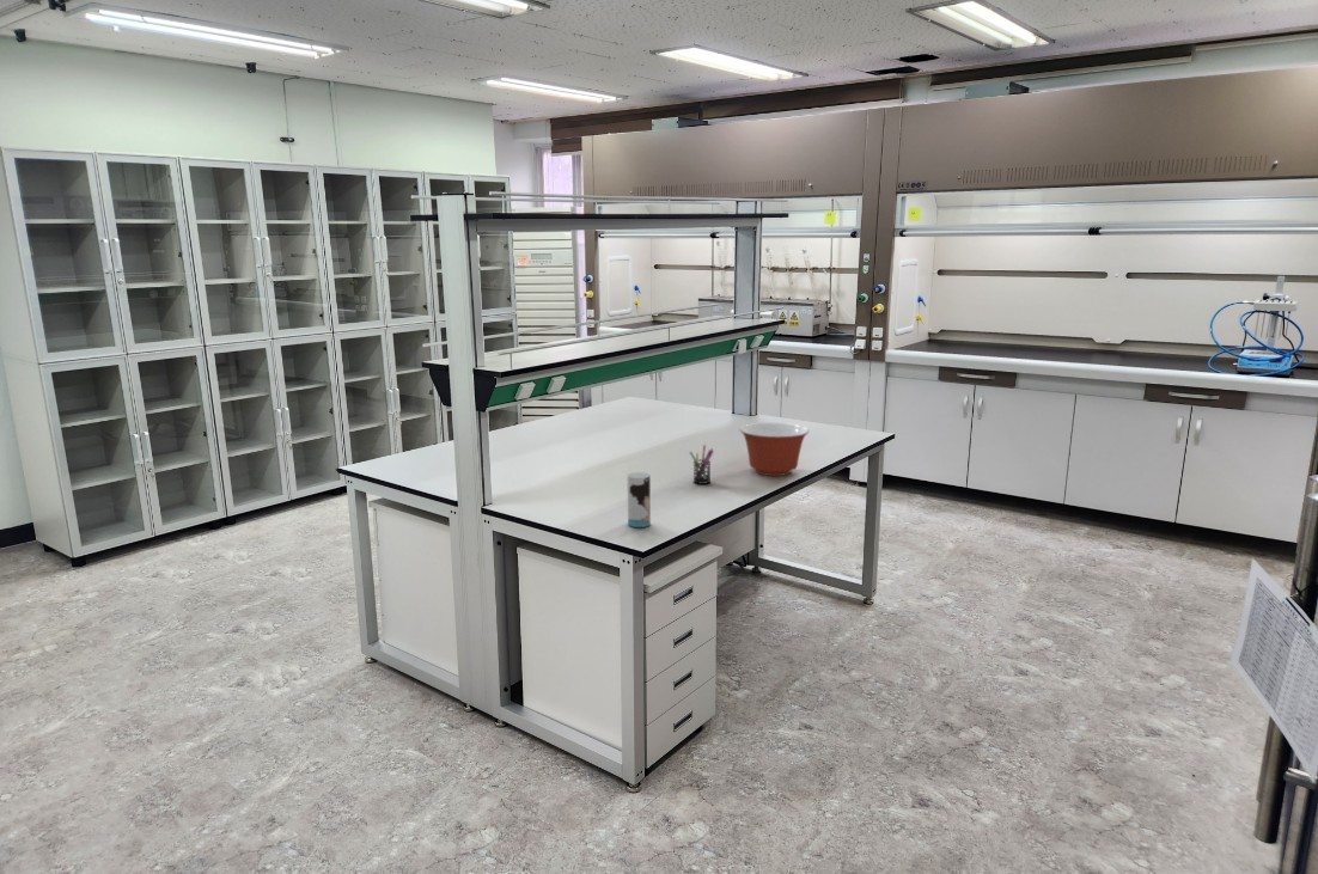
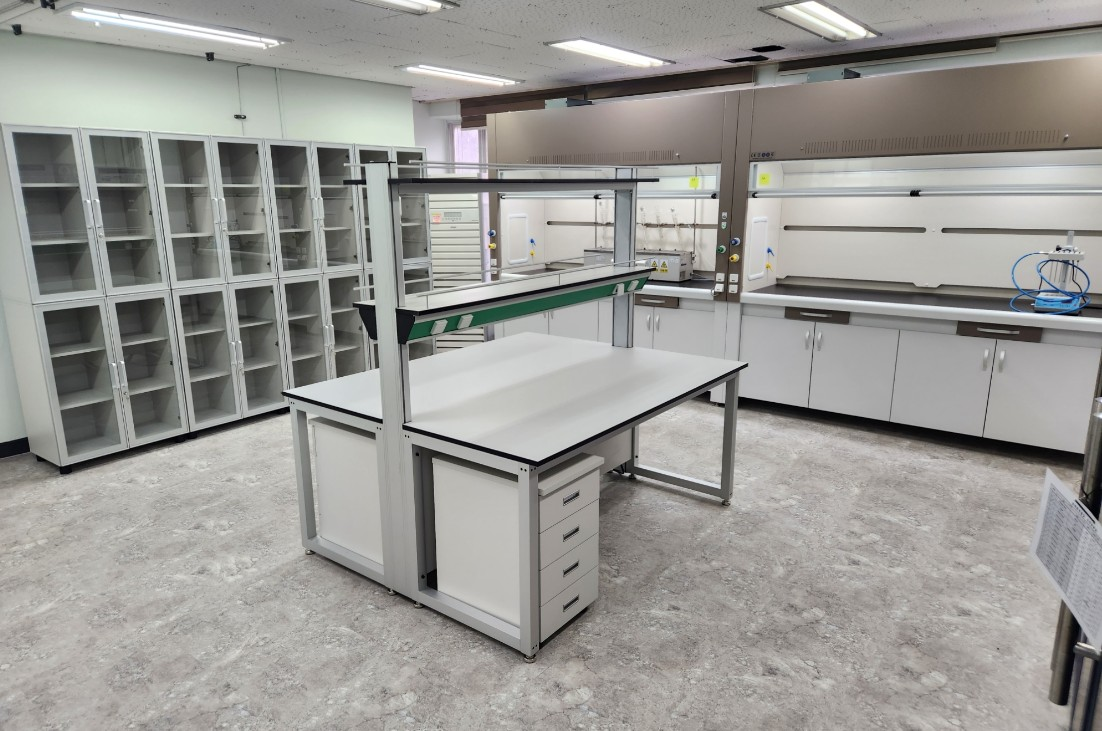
- mixing bowl (773, 450)
- cup (639, 499)
- pen holder (700, 464)
